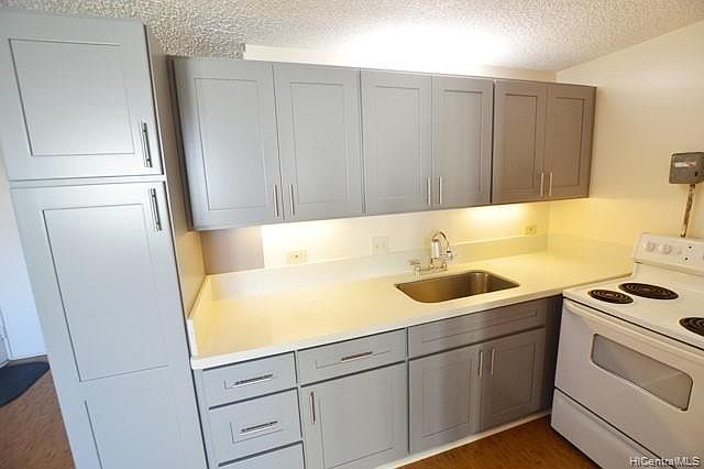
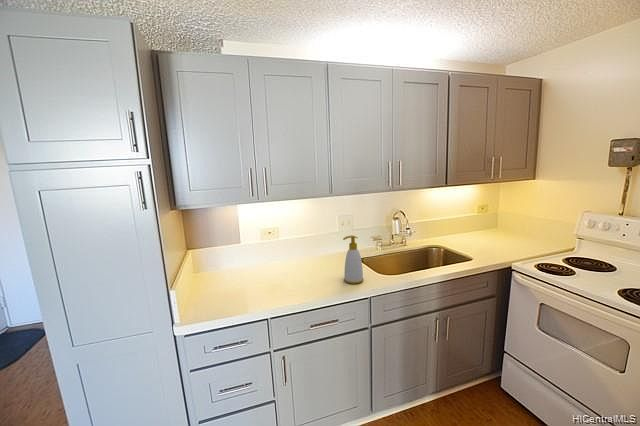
+ soap bottle (353, 258)
